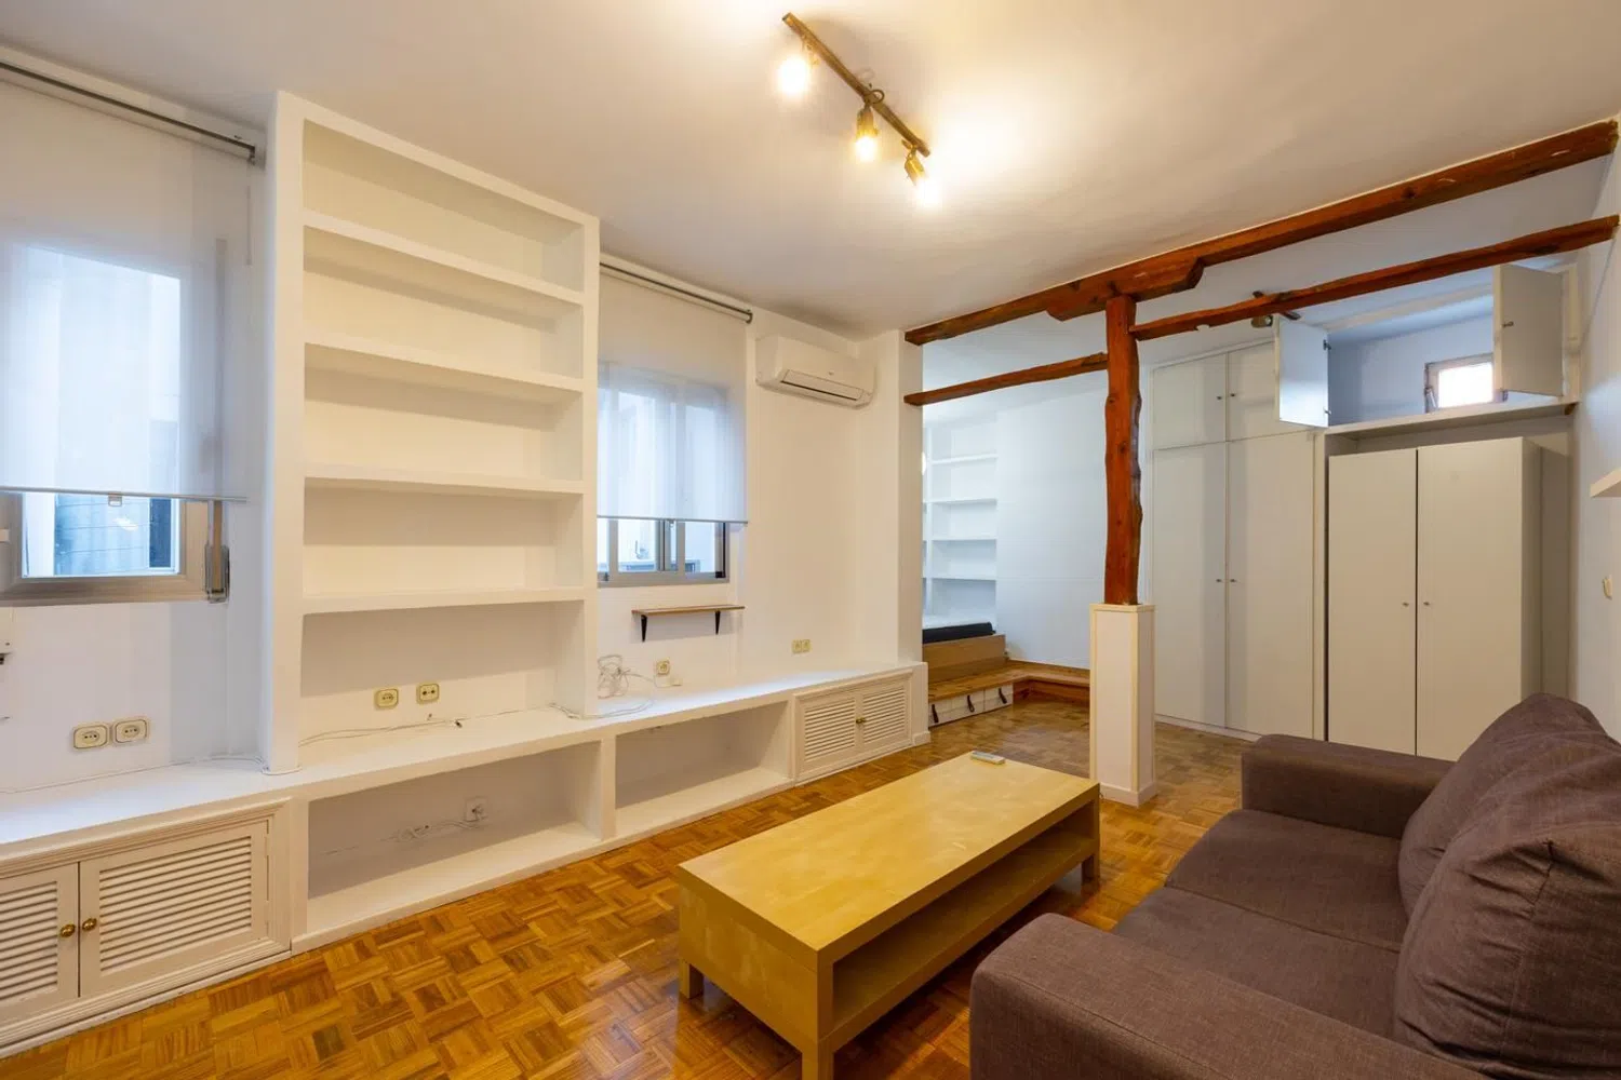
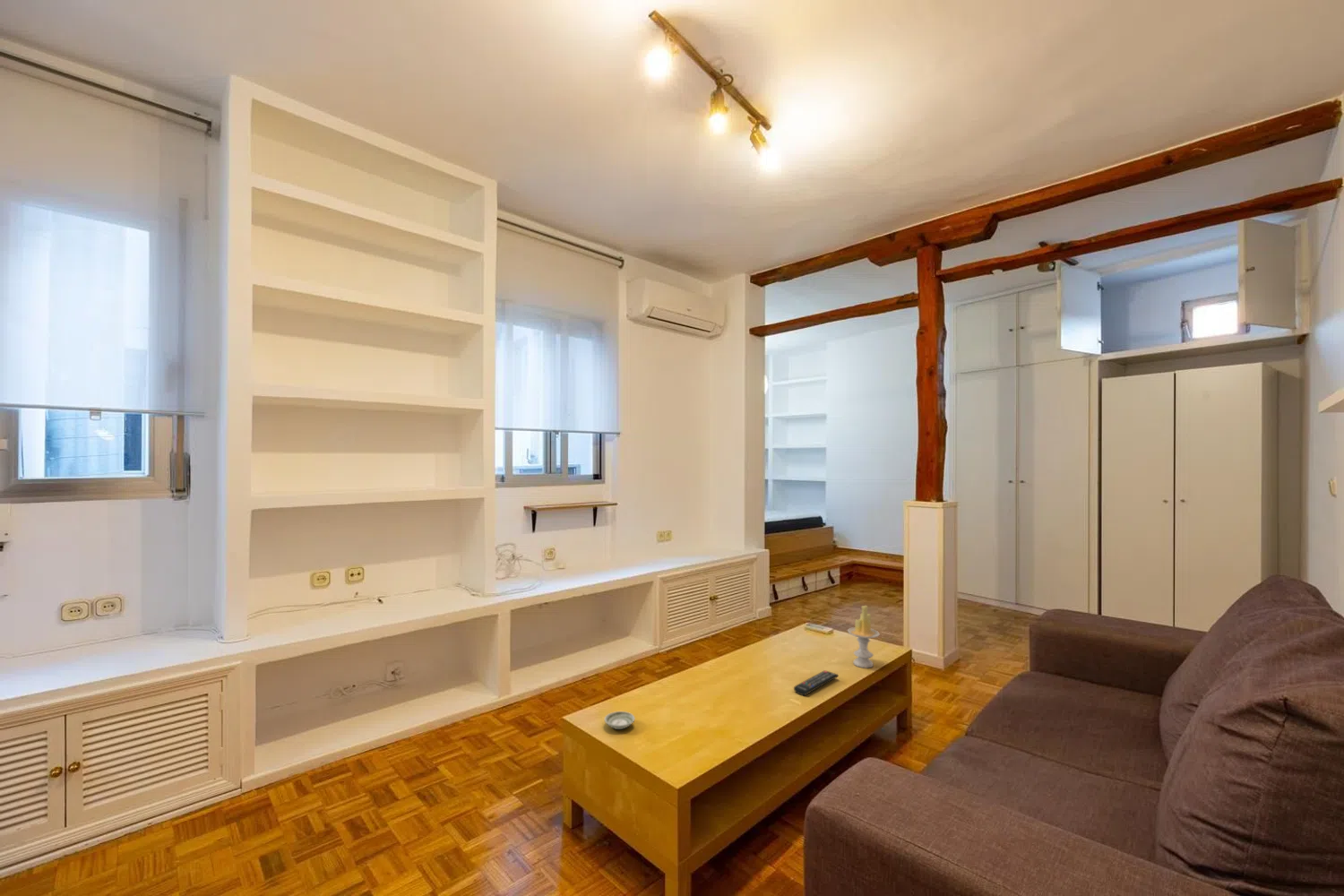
+ candle (863, 633)
+ saucer (619, 721)
+ remote control (816, 682)
